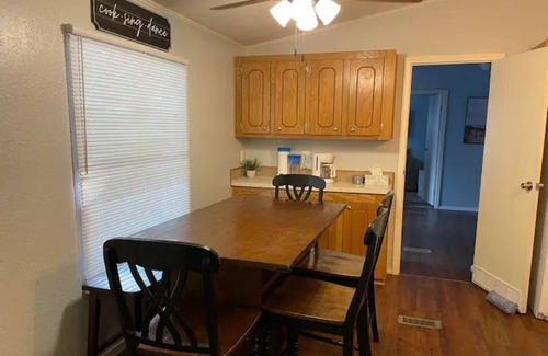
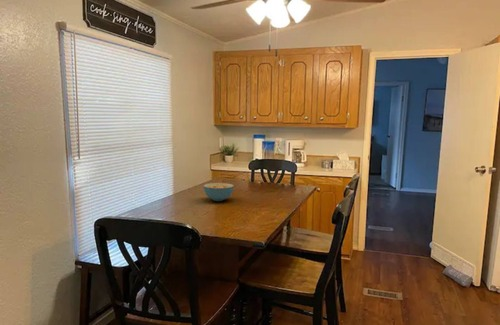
+ cereal bowl (218, 192)
